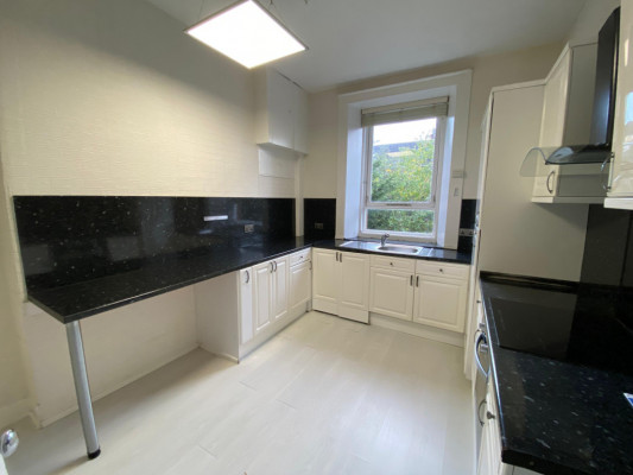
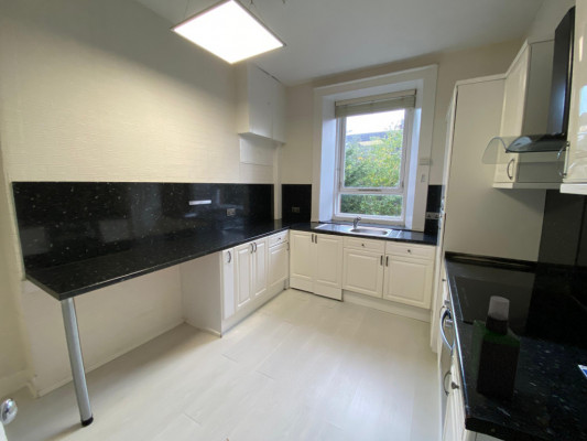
+ spray bottle (493, 343)
